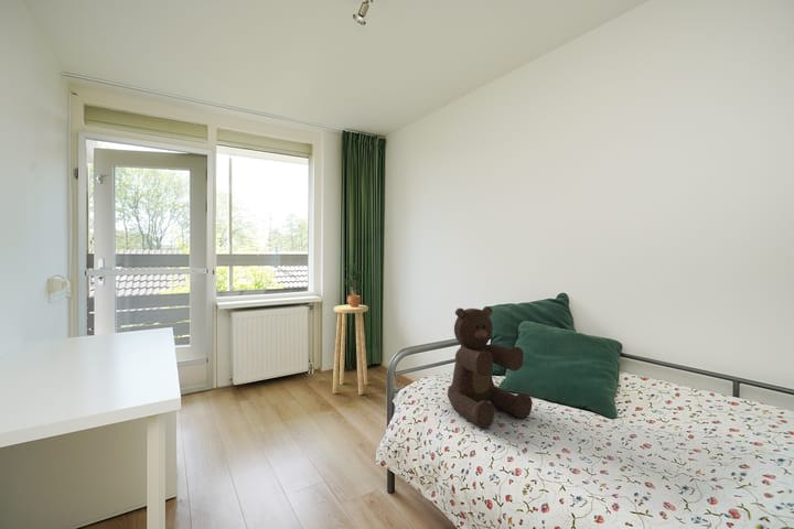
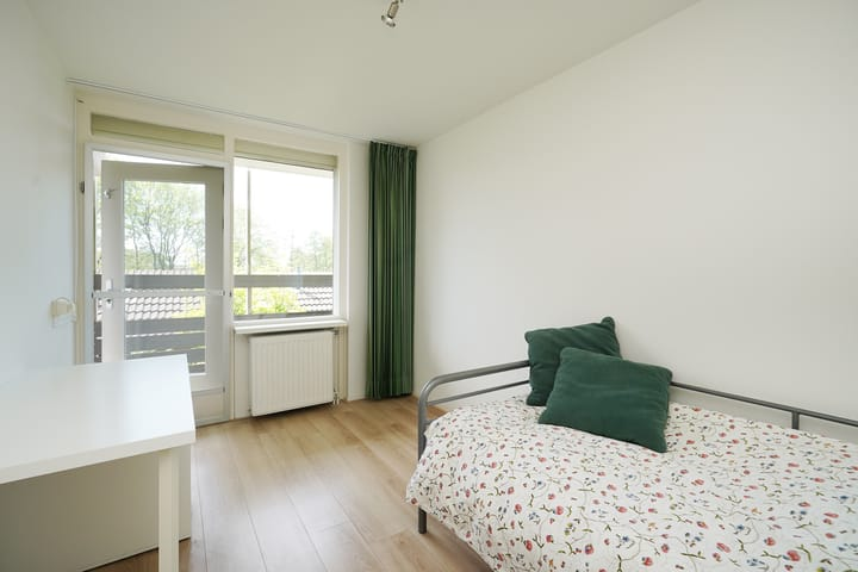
- potted plant (355, 284)
- stool (356, 347)
- teddy bear (483, 359)
